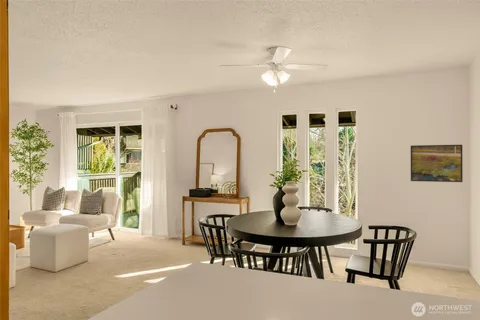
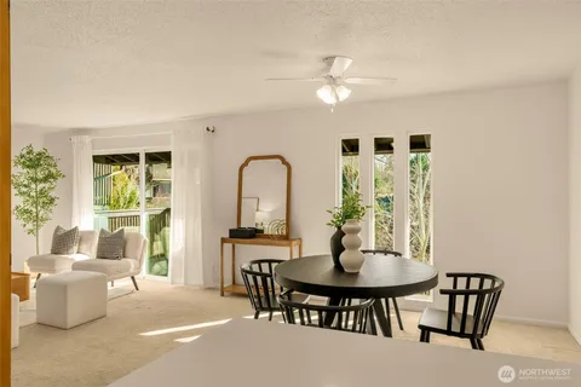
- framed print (435, 163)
